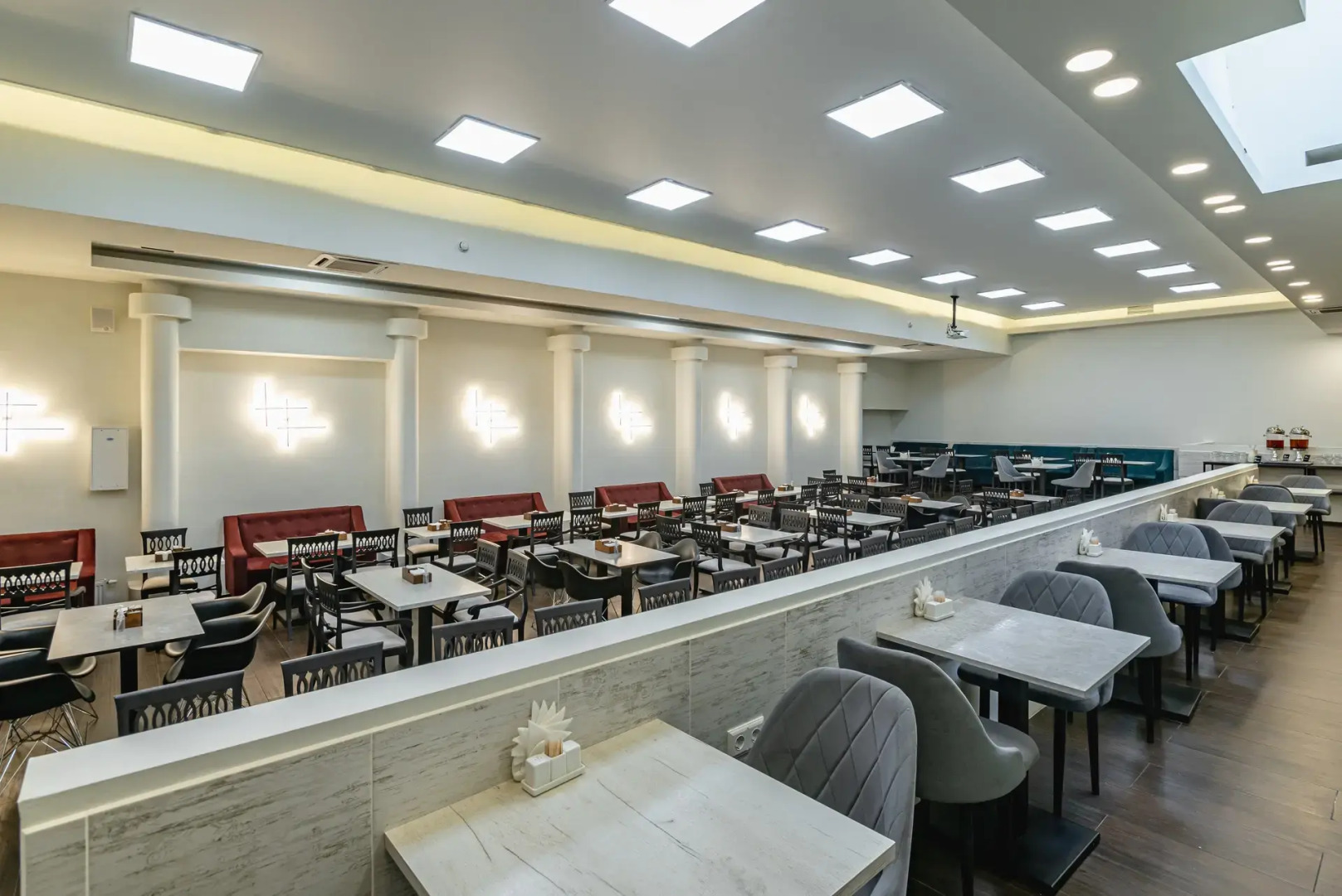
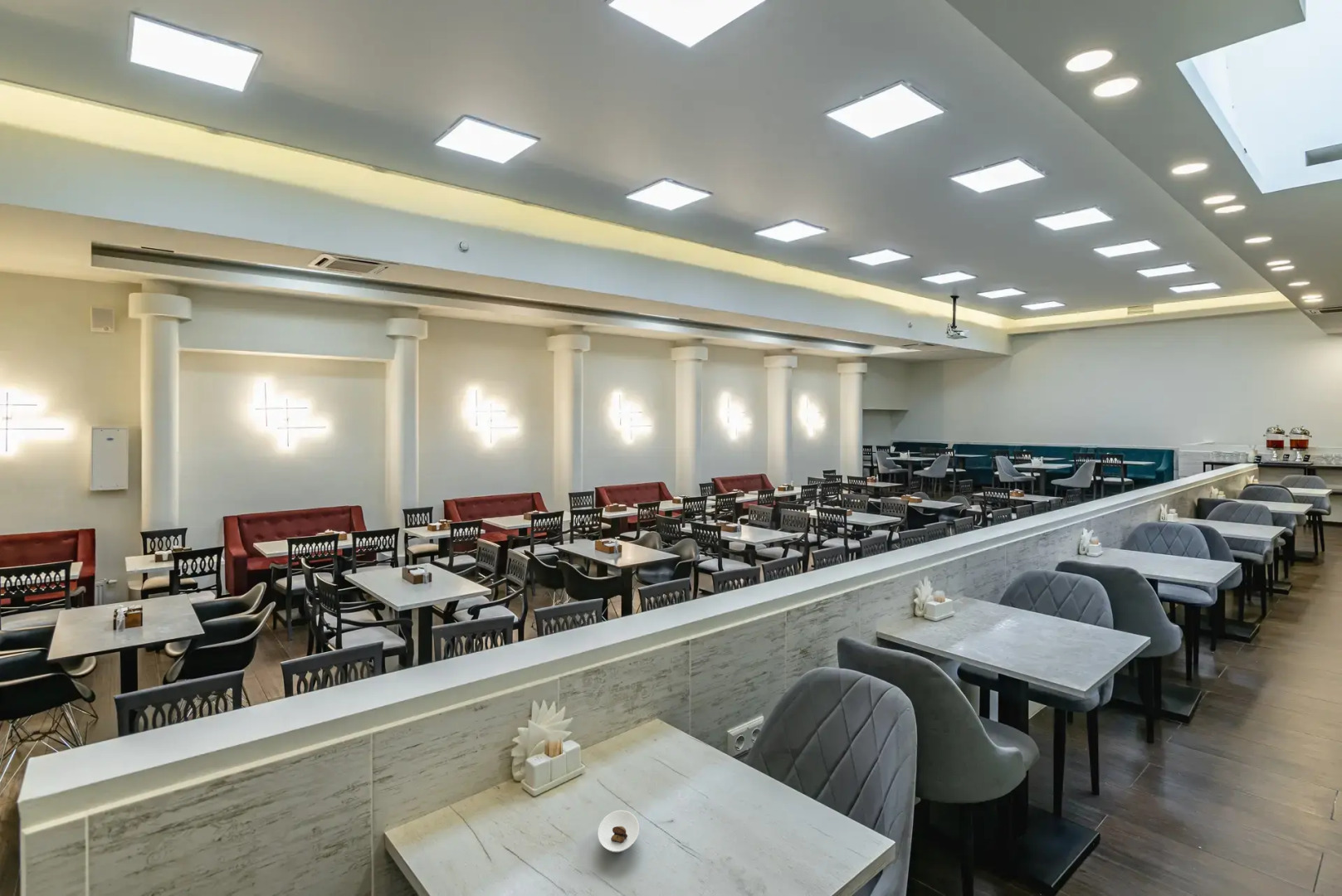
+ saucer (618, 834)
